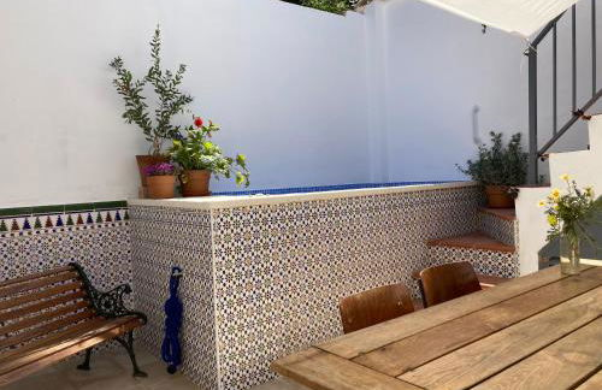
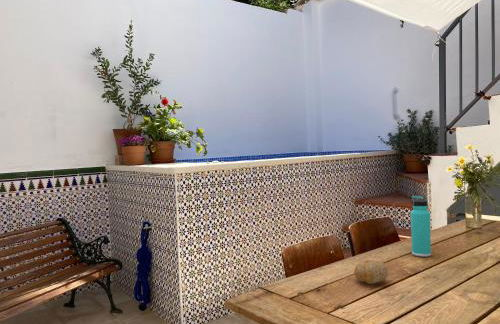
+ fruit (371, 270)
+ thermos bottle (420, 225)
